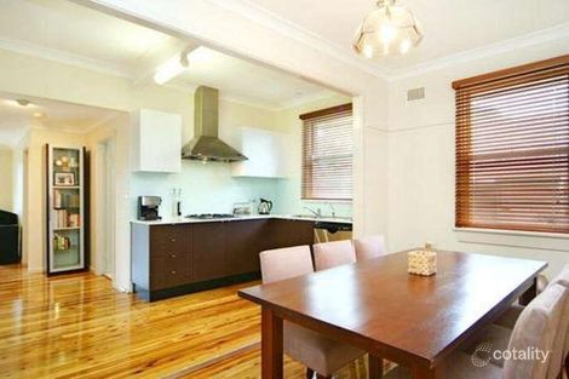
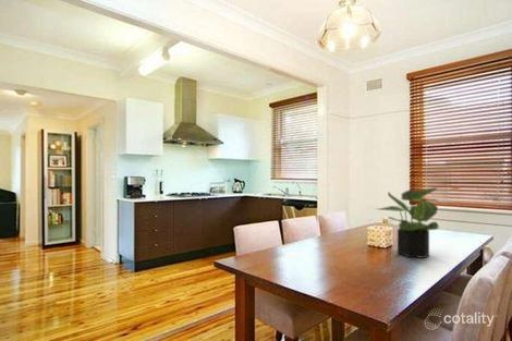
+ potted plant (411, 219)
